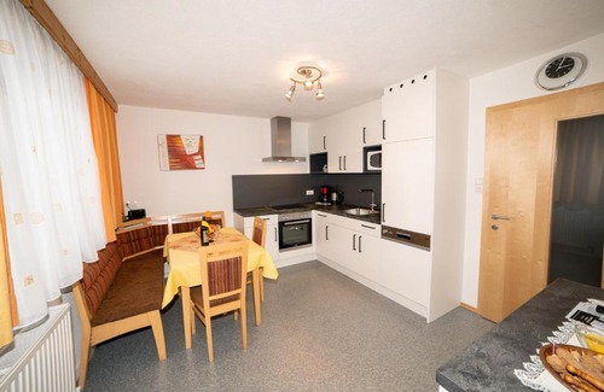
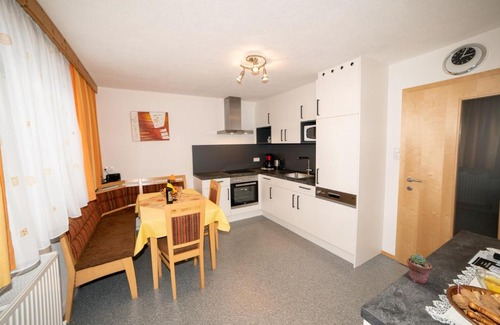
+ potted succulent (418, 267)
